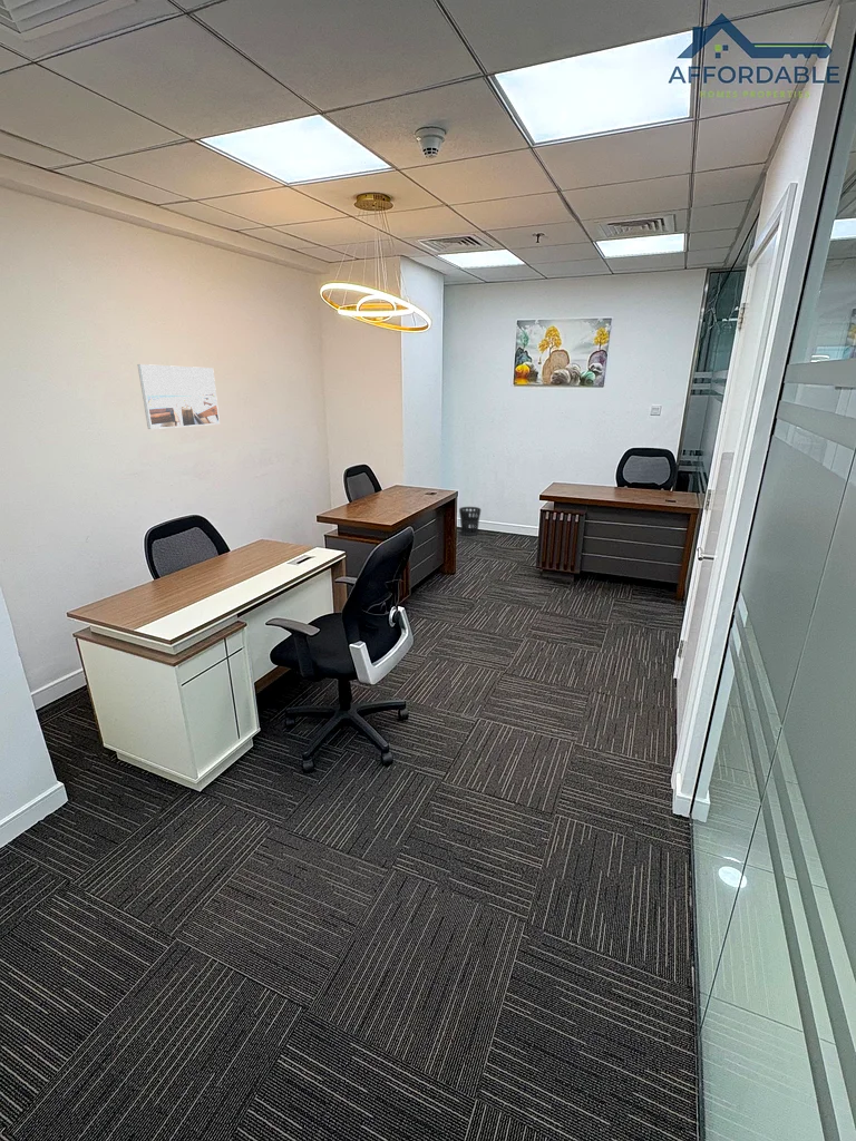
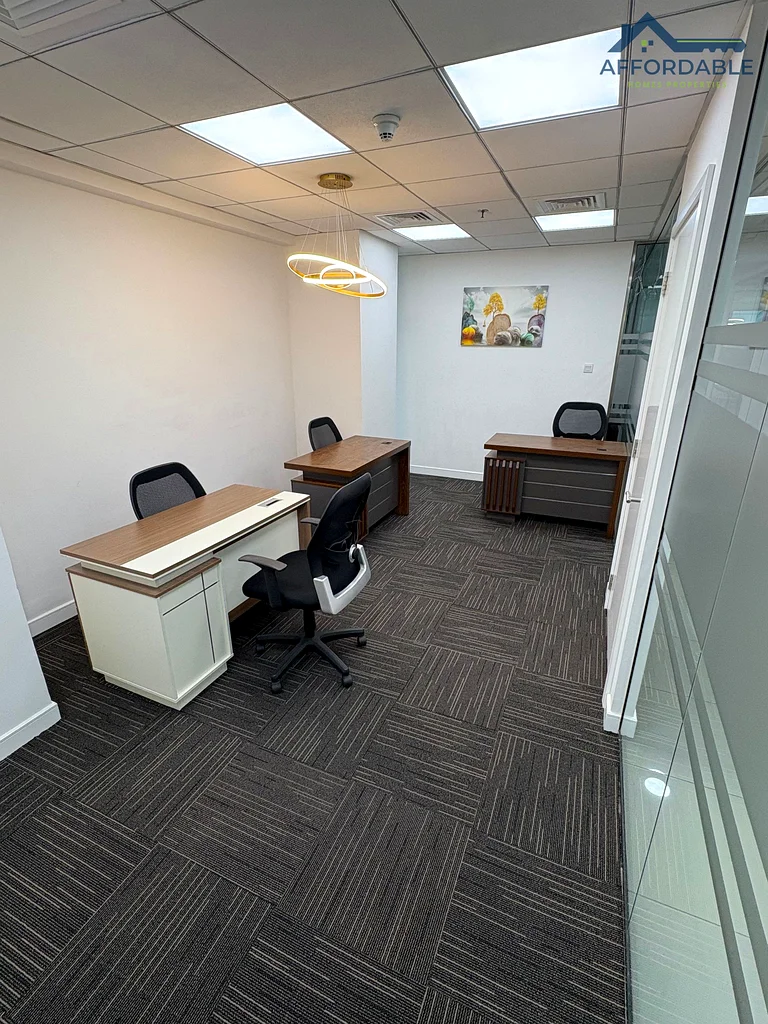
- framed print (182, 397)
- wastebasket (469, 520)
